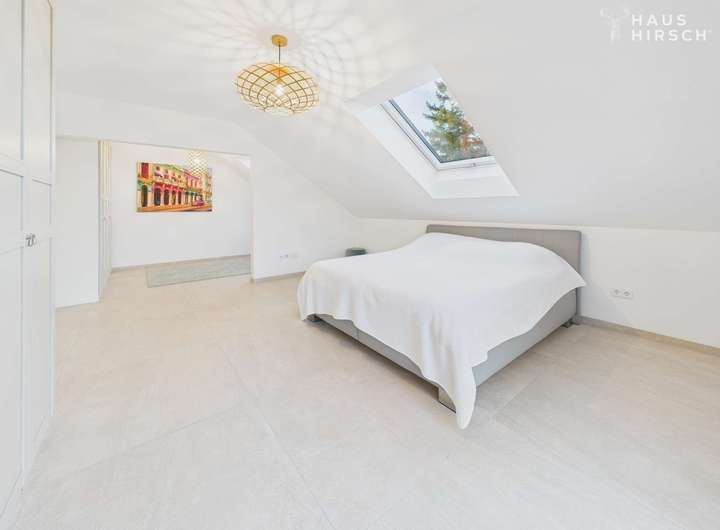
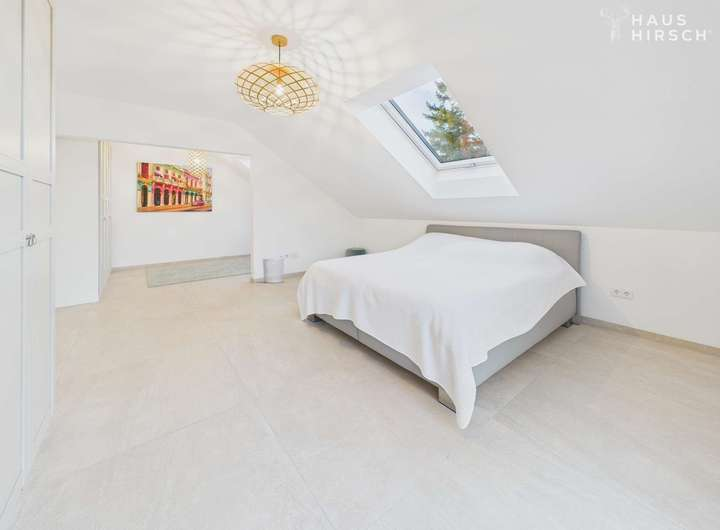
+ waste bin (273, 270)
